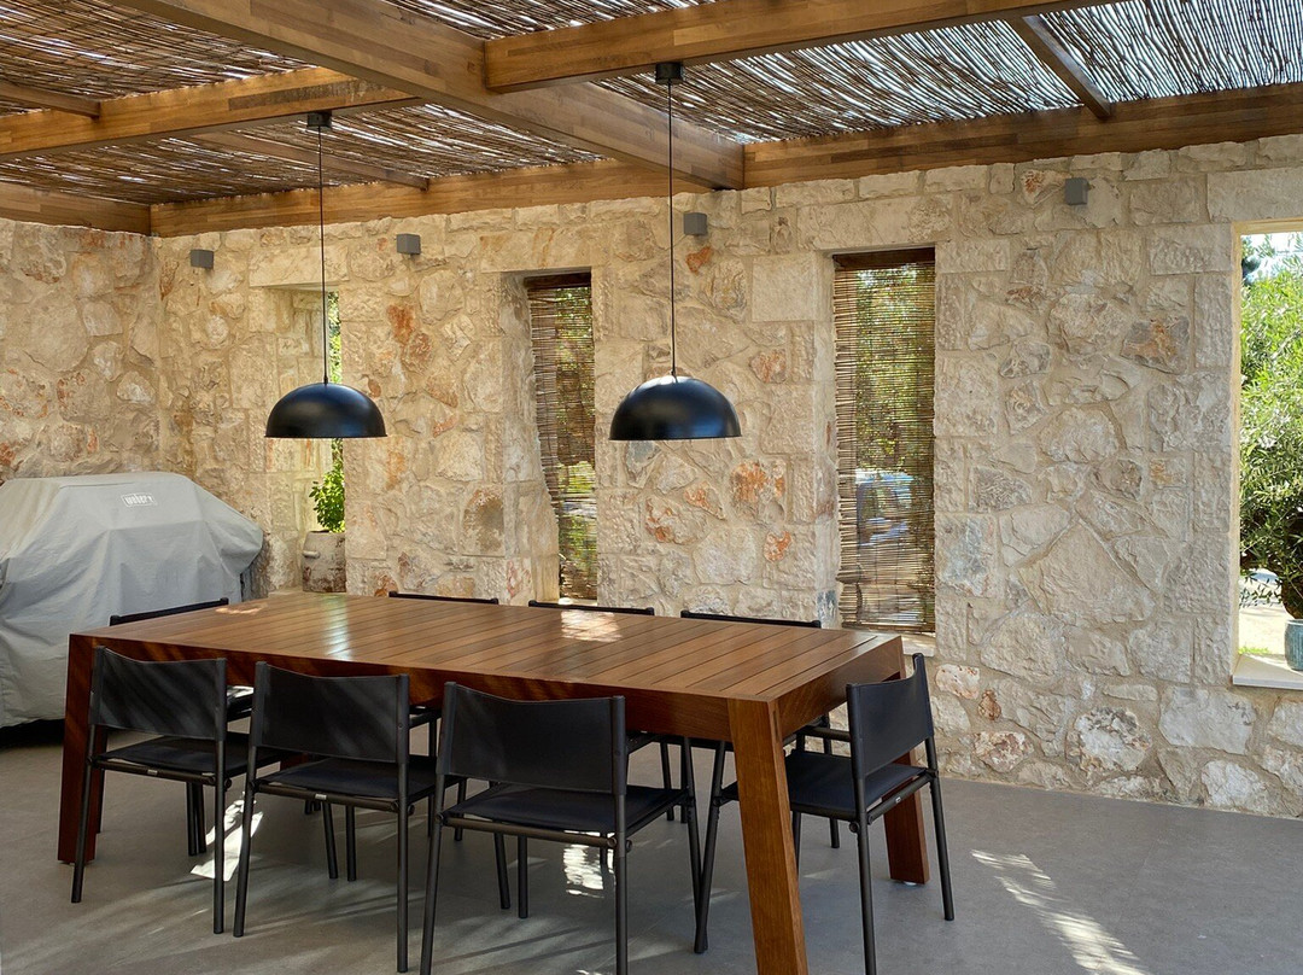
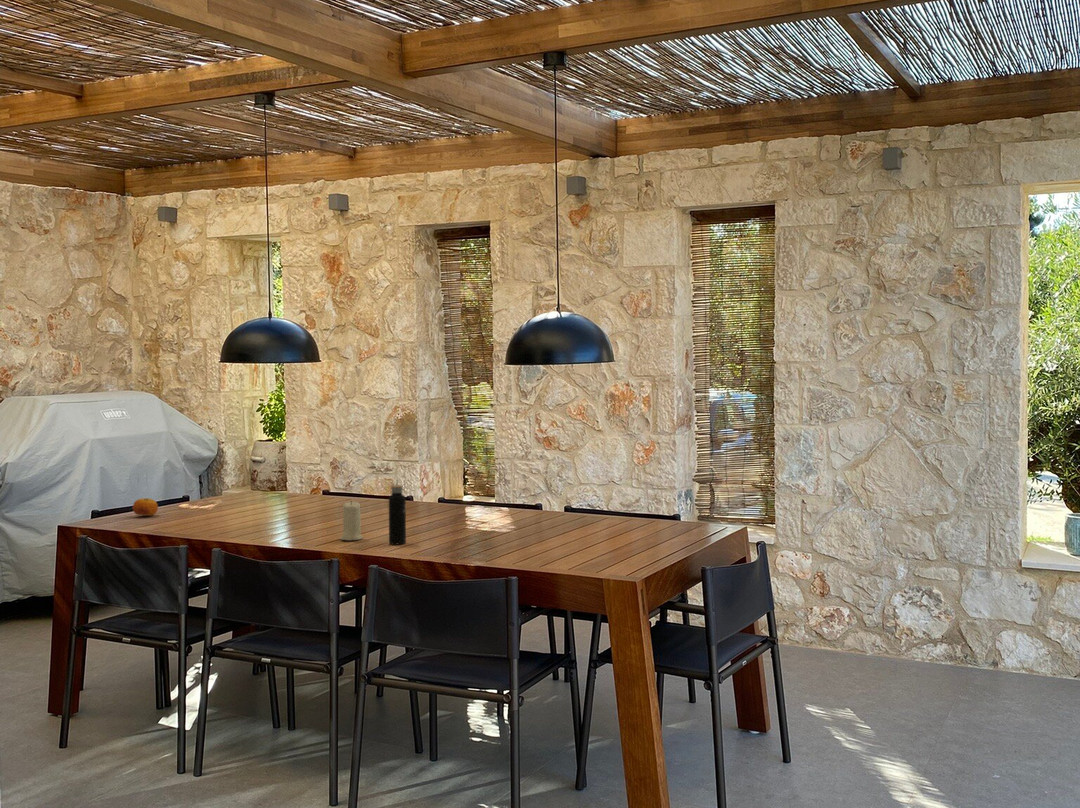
+ water bottle (397, 511)
+ fruit (145, 507)
+ candle (351, 519)
